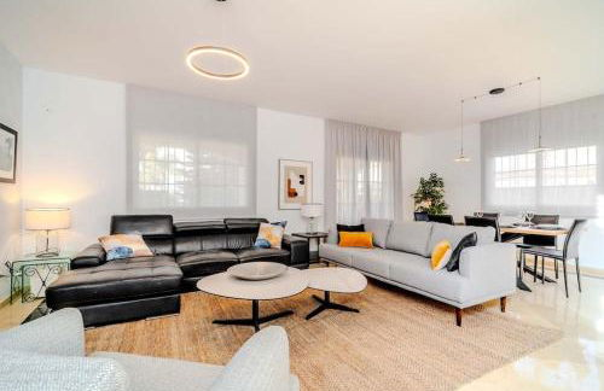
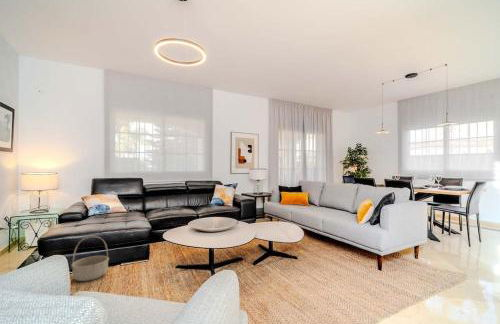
+ basket (90, 257)
